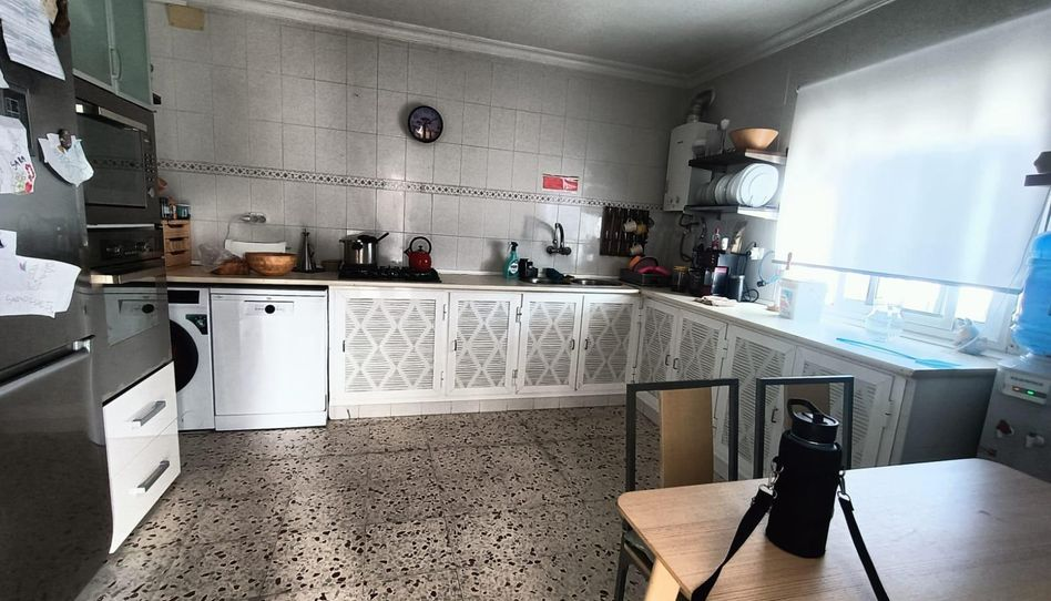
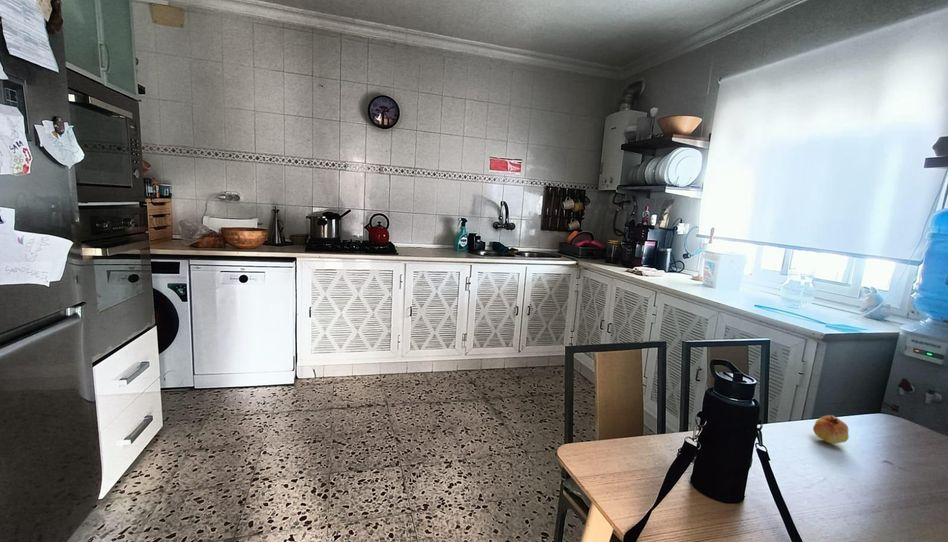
+ fruit (831, 428)
